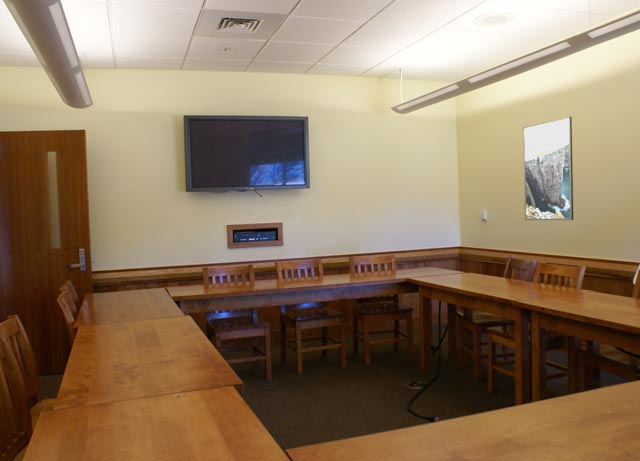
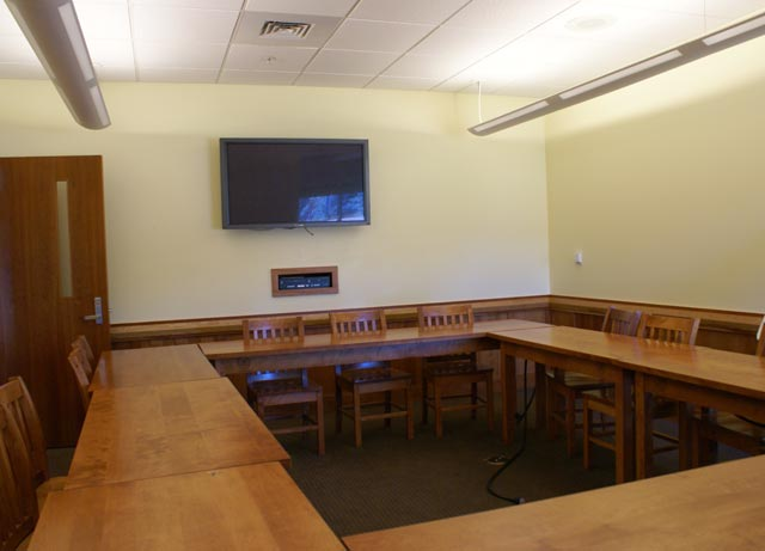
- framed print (546, 171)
